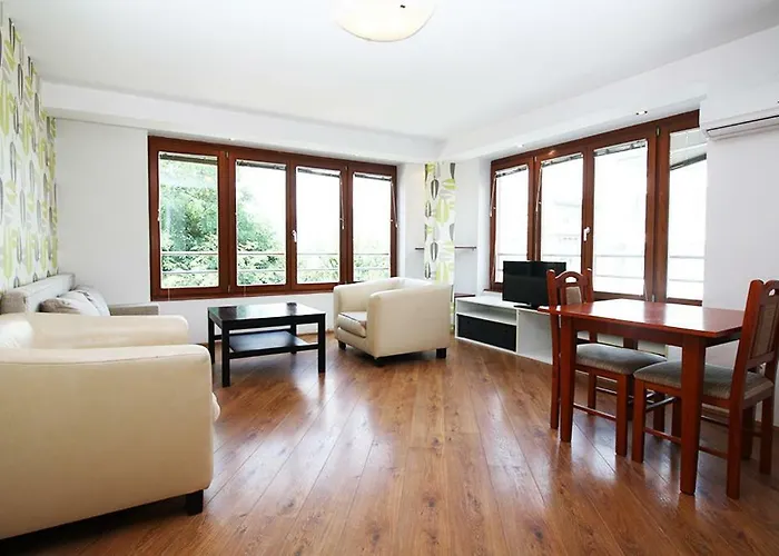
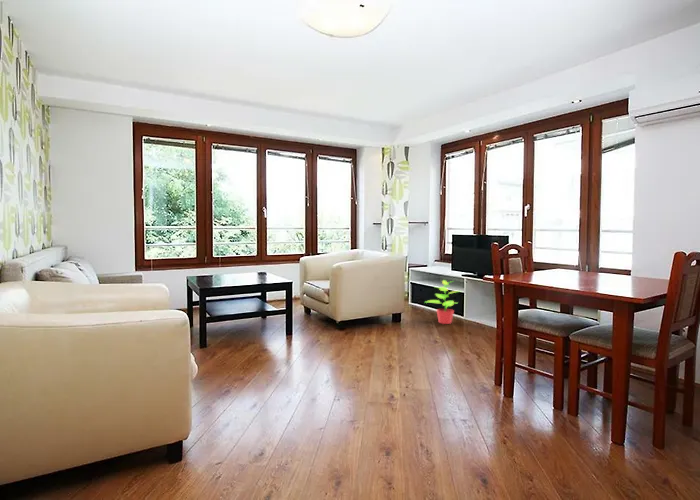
+ potted plant (446, 301)
